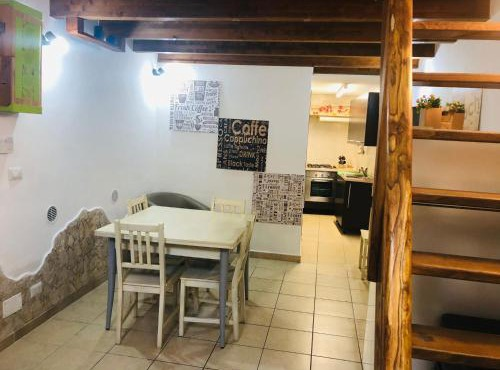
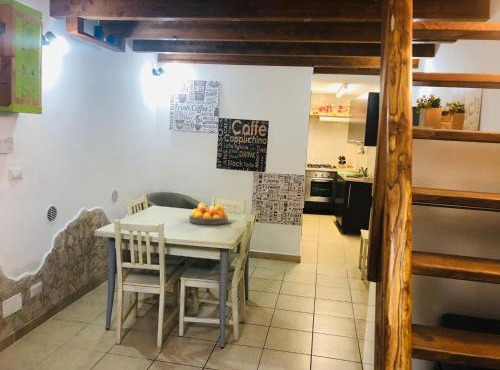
+ fruit bowl (208, 212)
